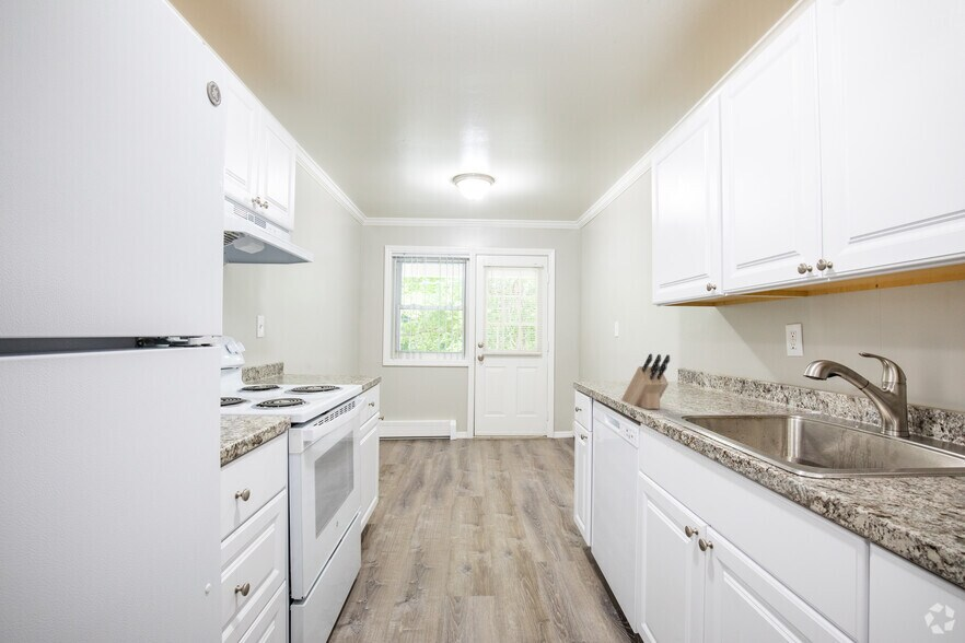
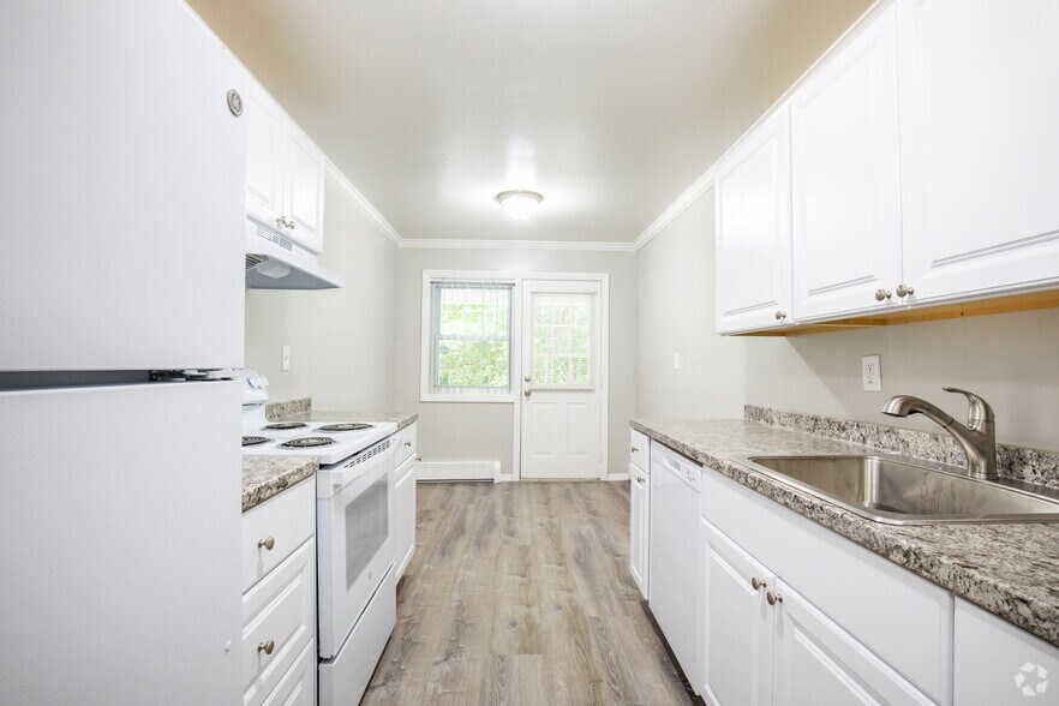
- knife block (646, 378)
